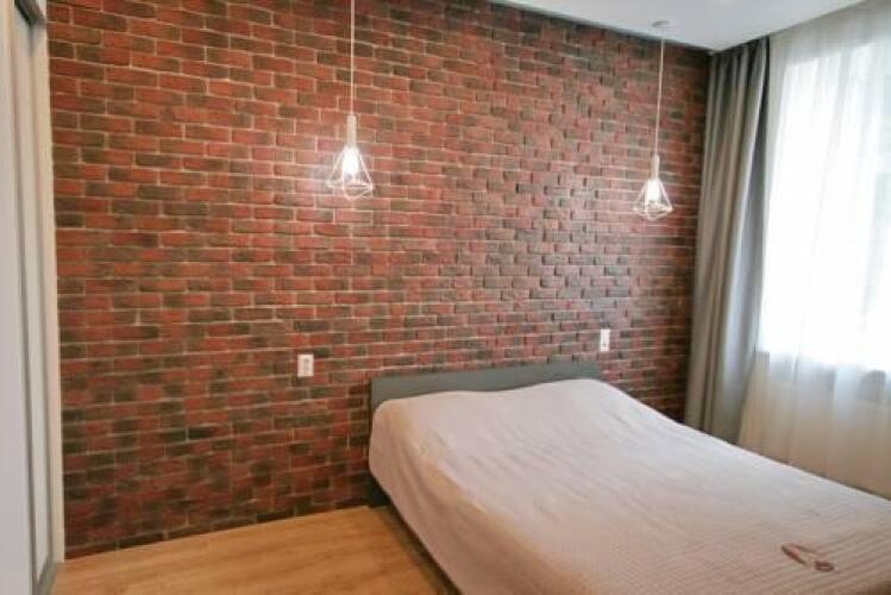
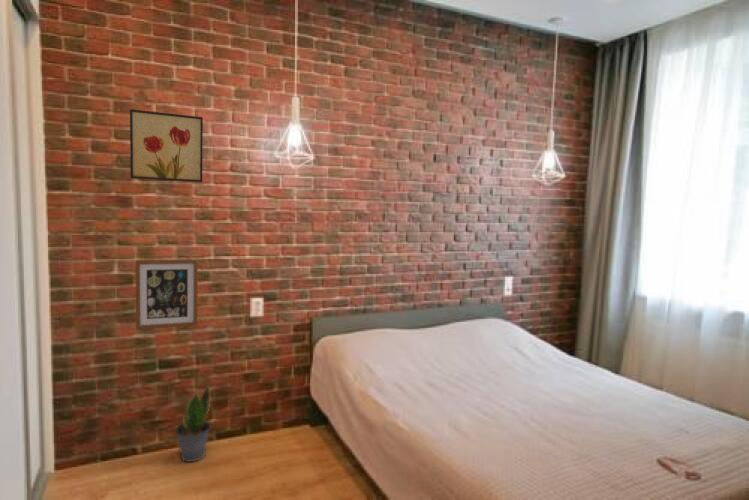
+ wall art (167, 147)
+ potted plant (193, 421)
+ wall art (167, 293)
